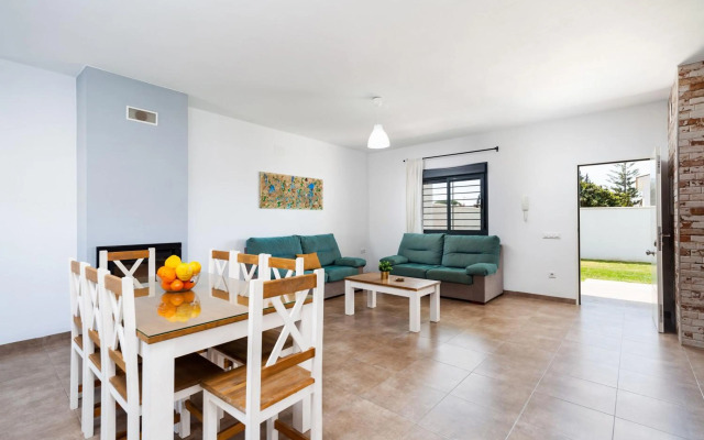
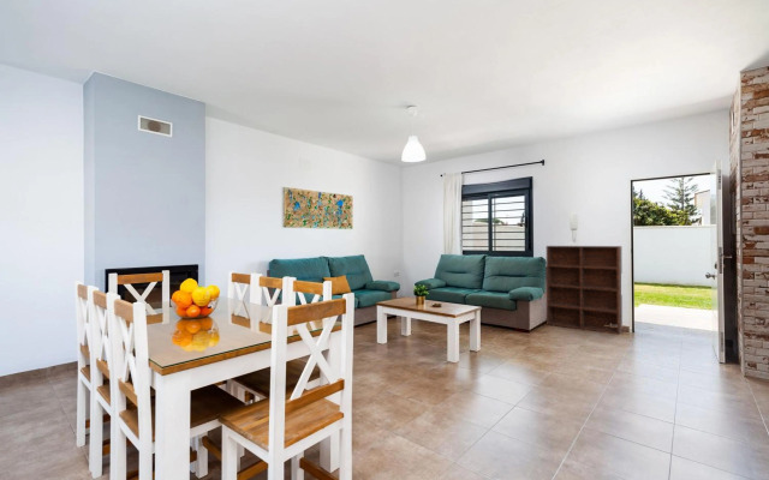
+ shelving unit (582, 287)
